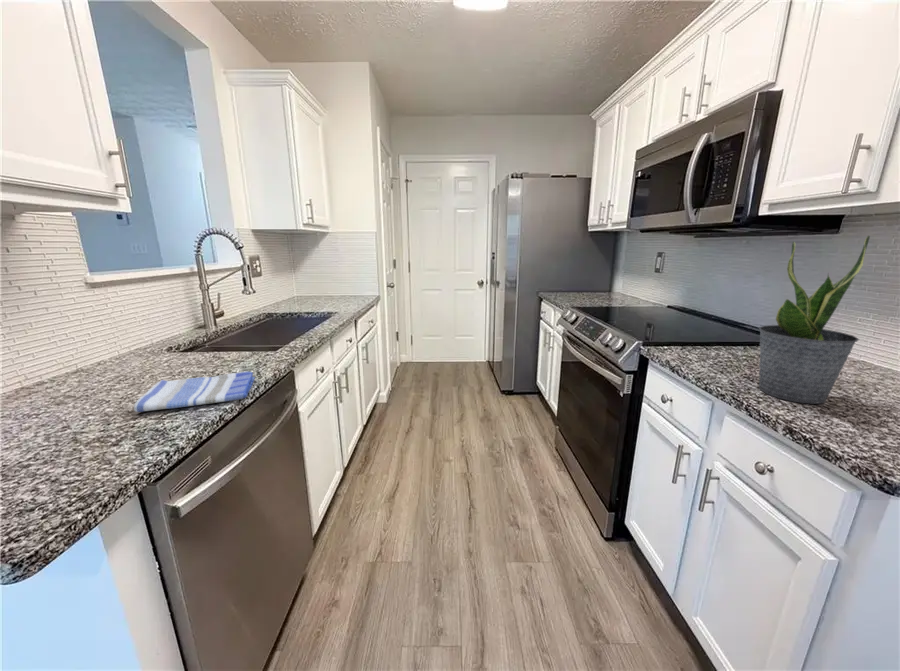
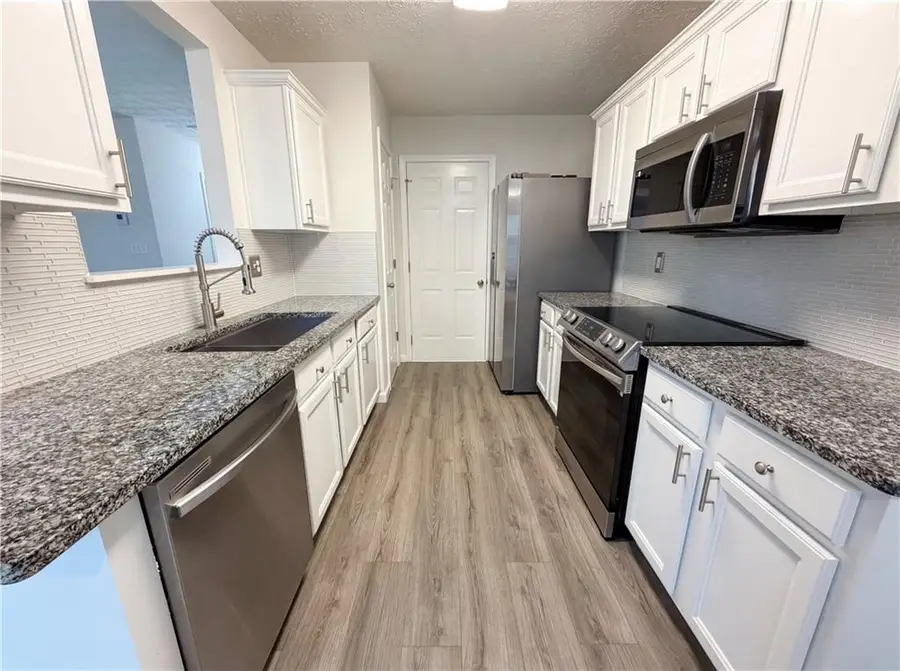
- potted plant (809, 318)
- dish towel (200, 389)
